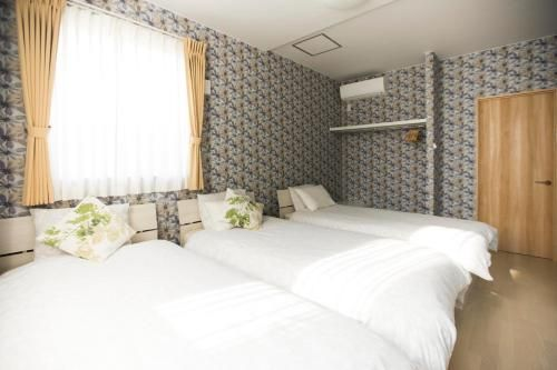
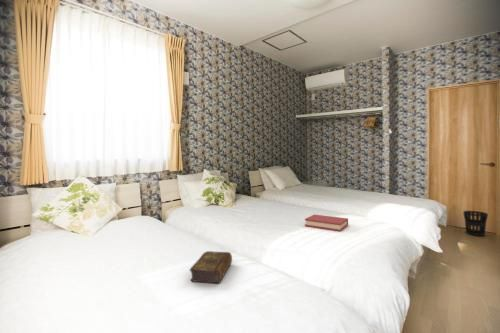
+ wastebasket (475, 223)
+ book (212, 265)
+ hardback book (326, 222)
